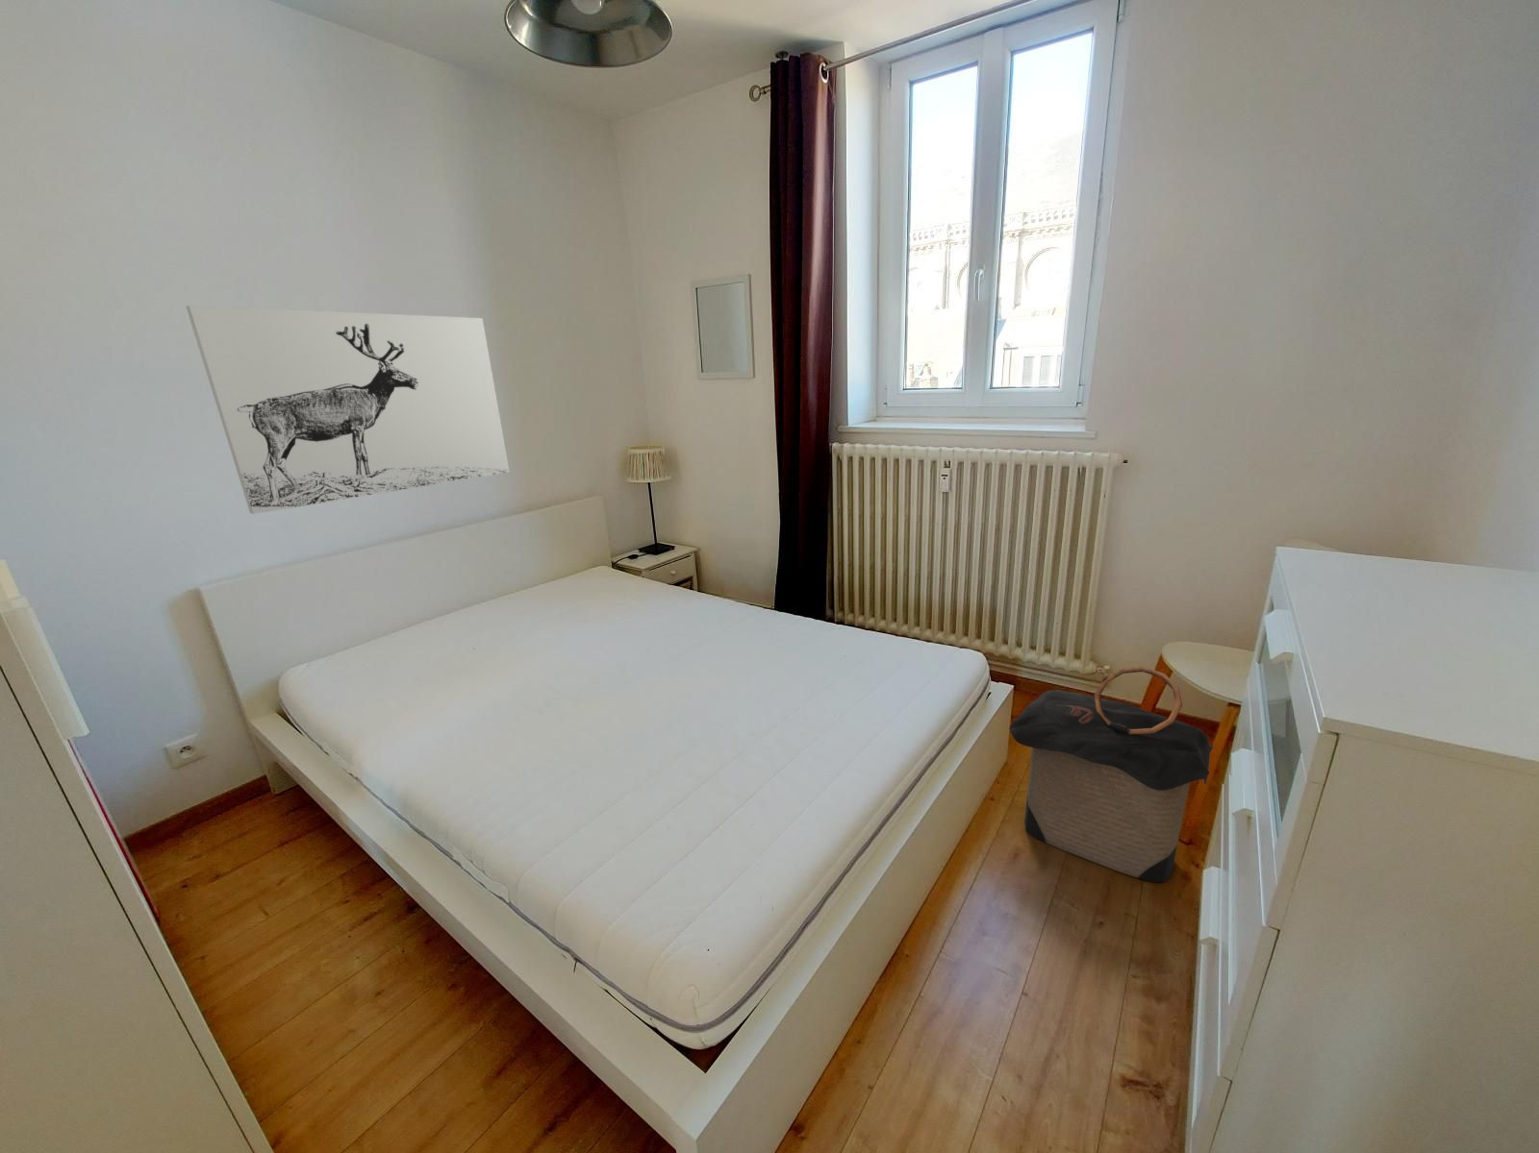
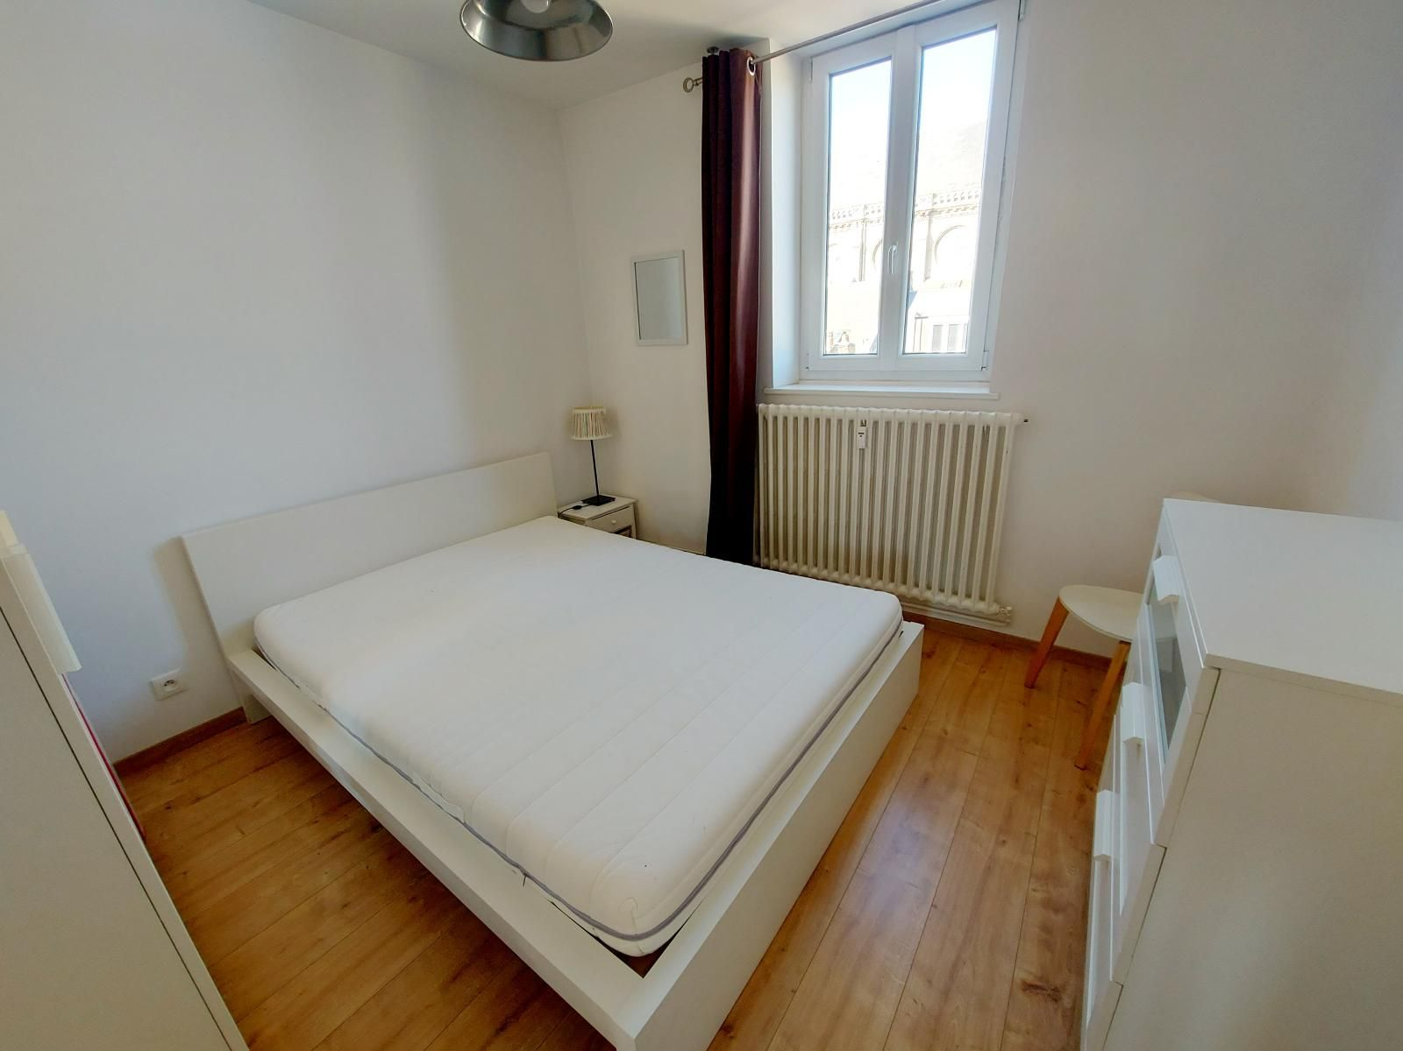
- laundry hamper (1103, 762)
- wall art (378, 405)
